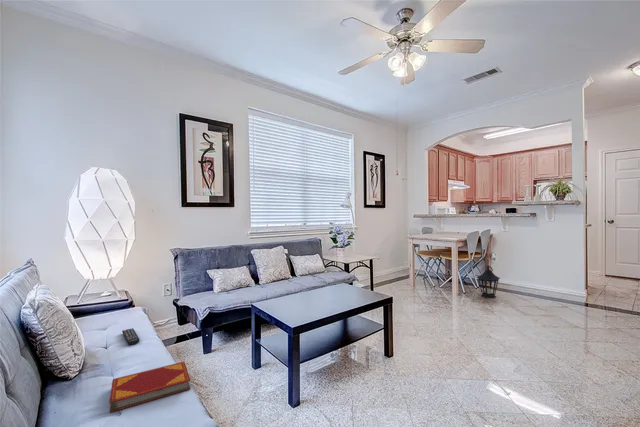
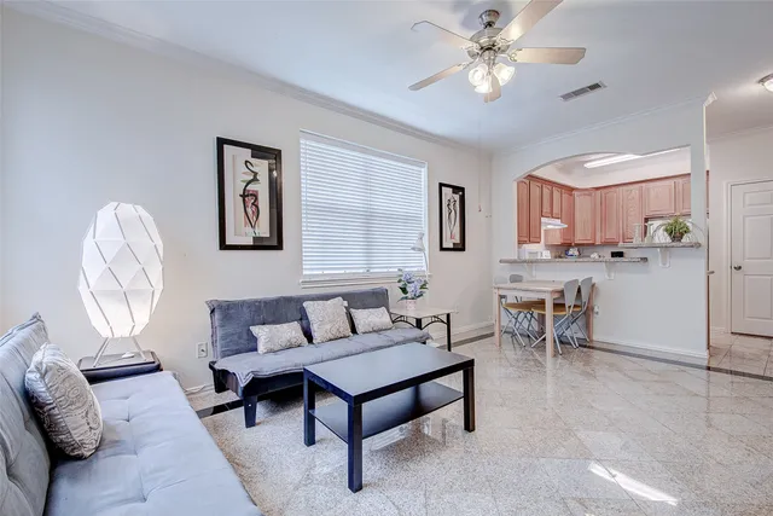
- remote control (130, 336)
- hardback book (151, 383)
- lantern (488, 280)
